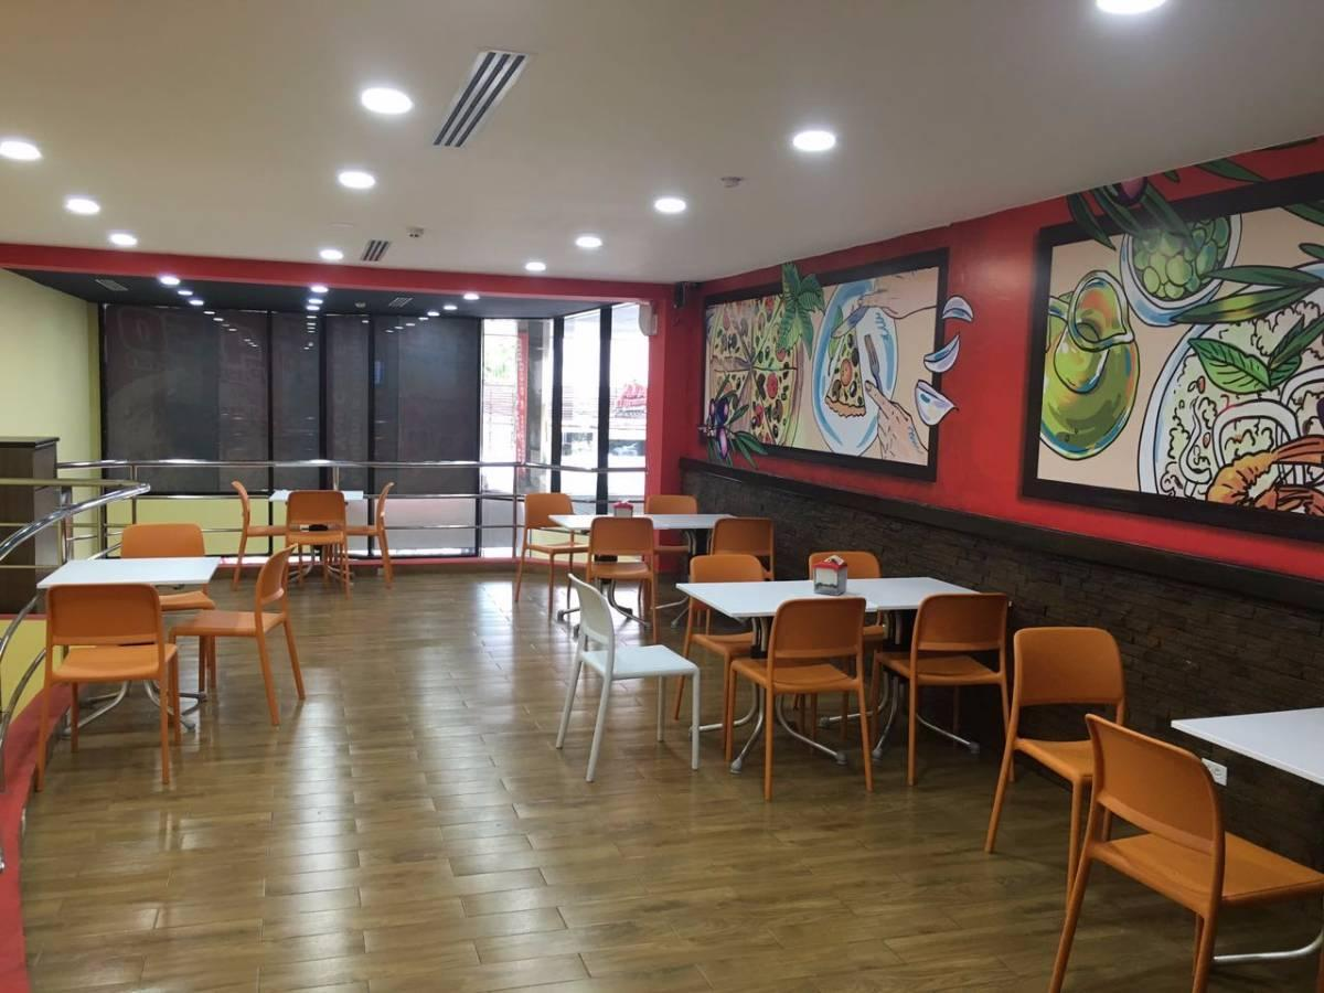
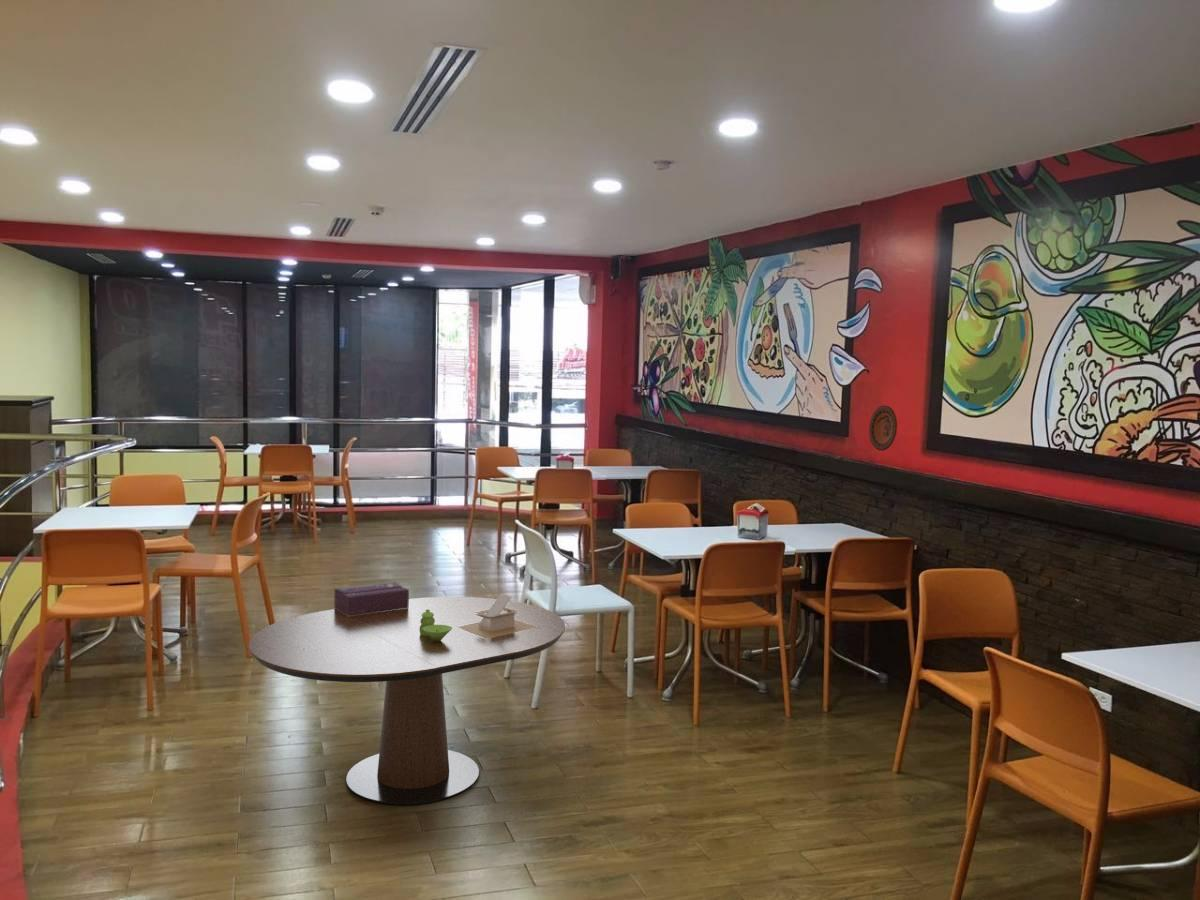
+ decorative plate (883, 428)
+ condiment set (433, 625)
+ napkin holder (496, 611)
+ dining table (405, 697)
+ tissue box (371, 597)
